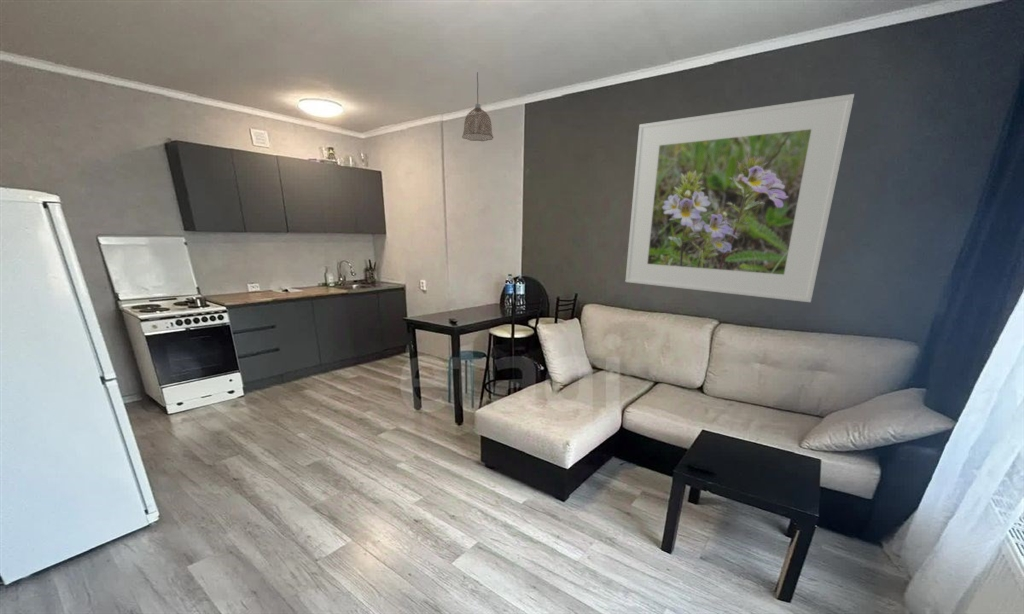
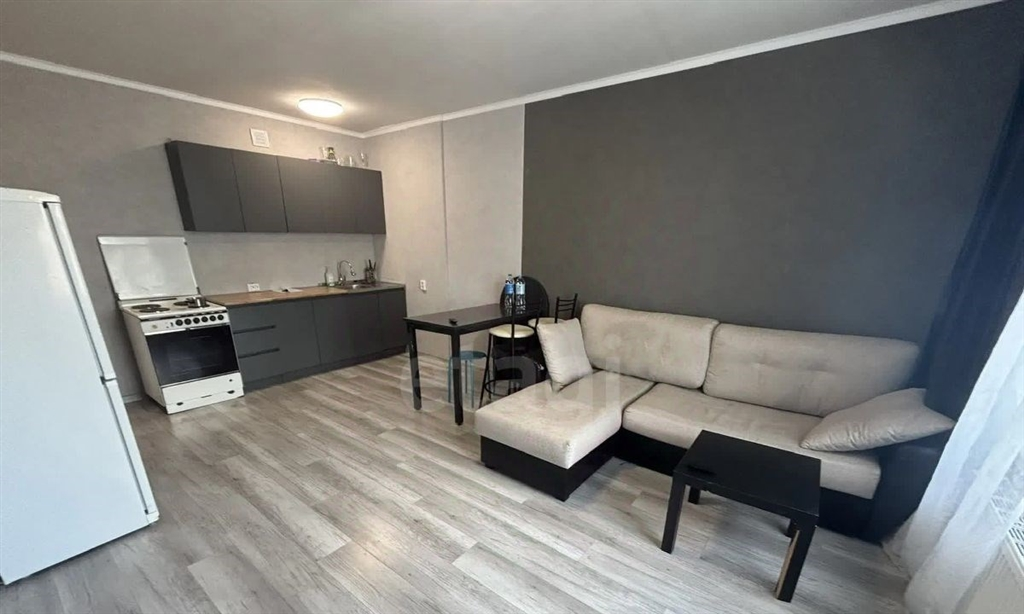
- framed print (718, 206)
- pendant lamp (477, 105)
